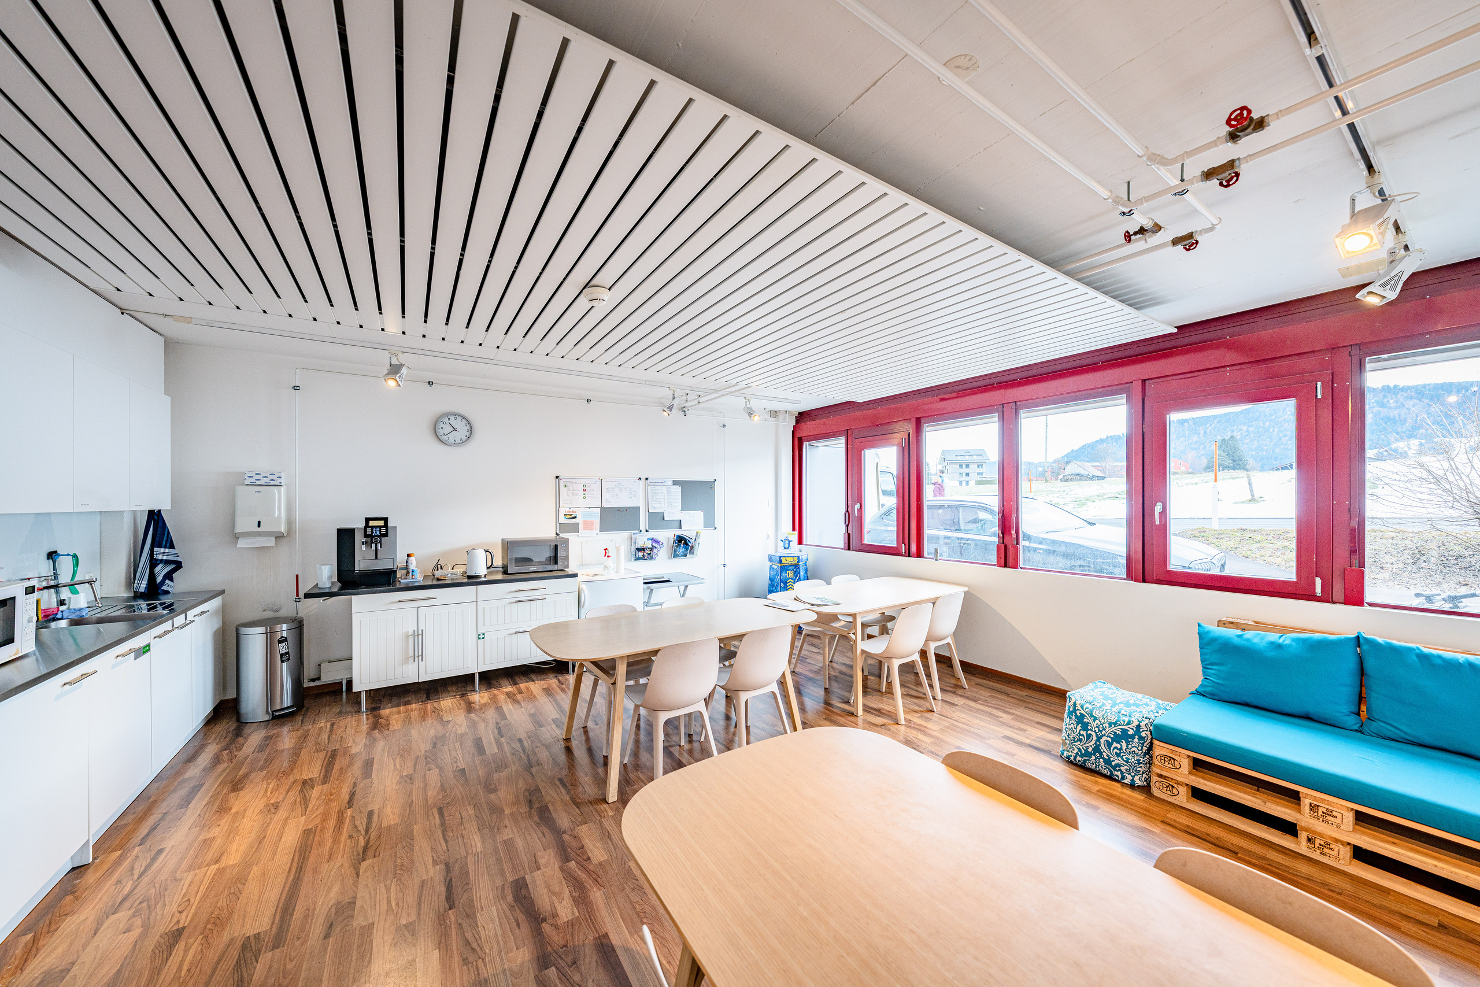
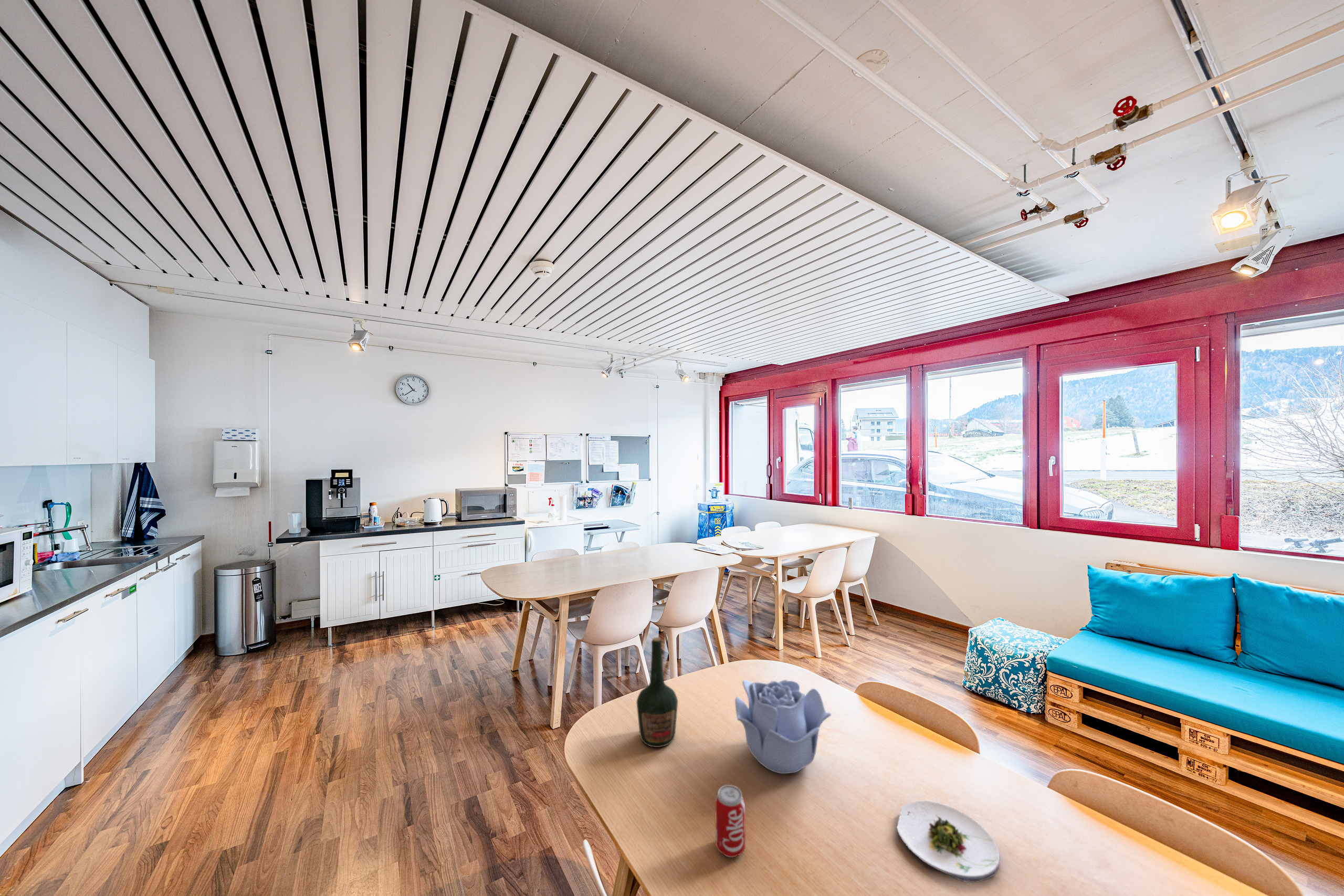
+ decorative bowl (781, 723)
+ salad plate (947, 832)
+ beverage can (730, 820)
+ bottle (657, 688)
